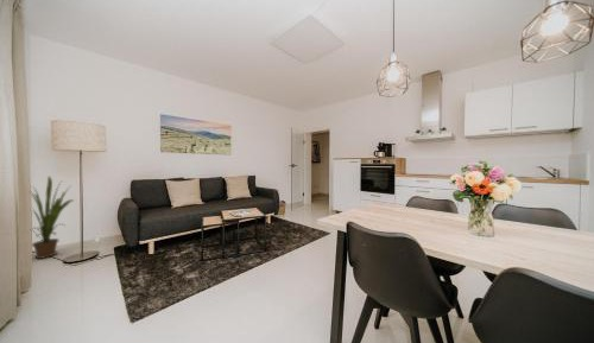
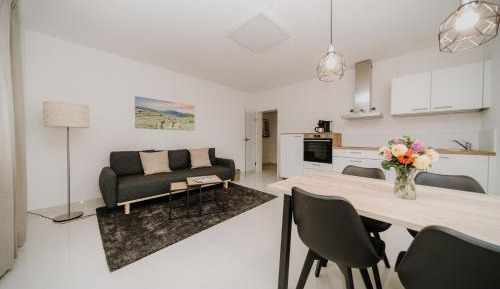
- house plant (43, 216)
